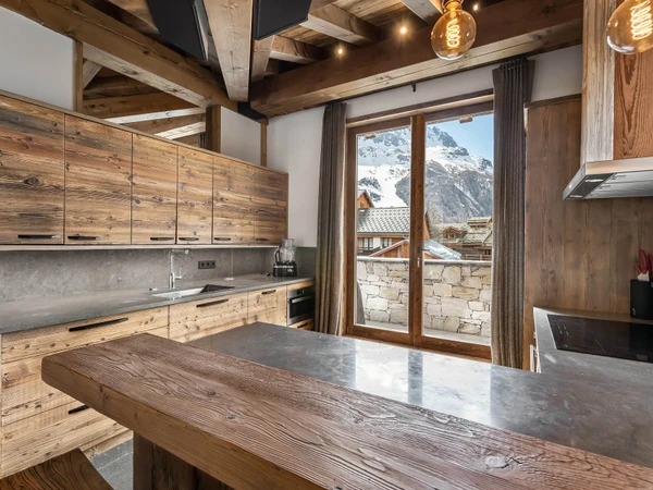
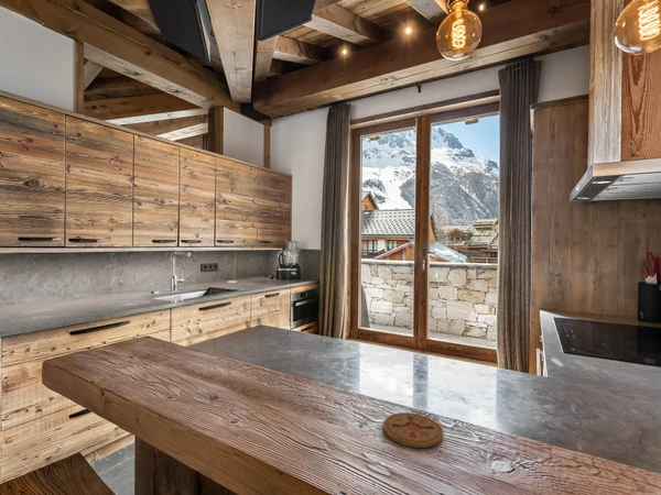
+ coaster (412, 428)
